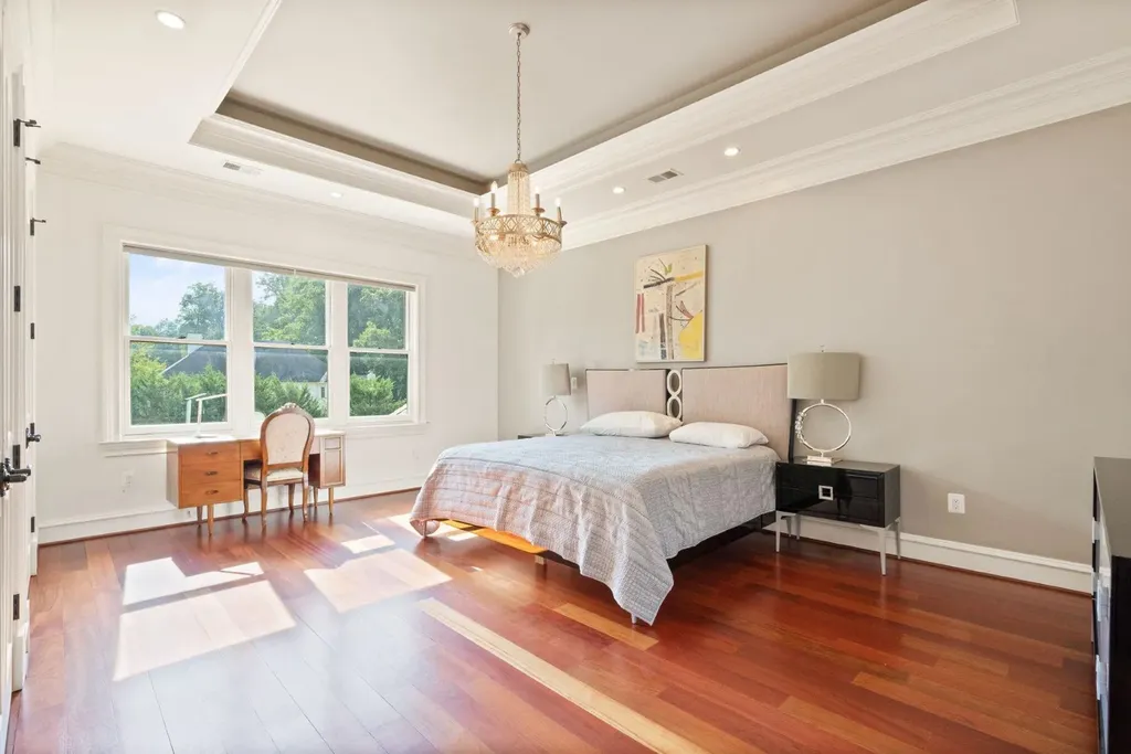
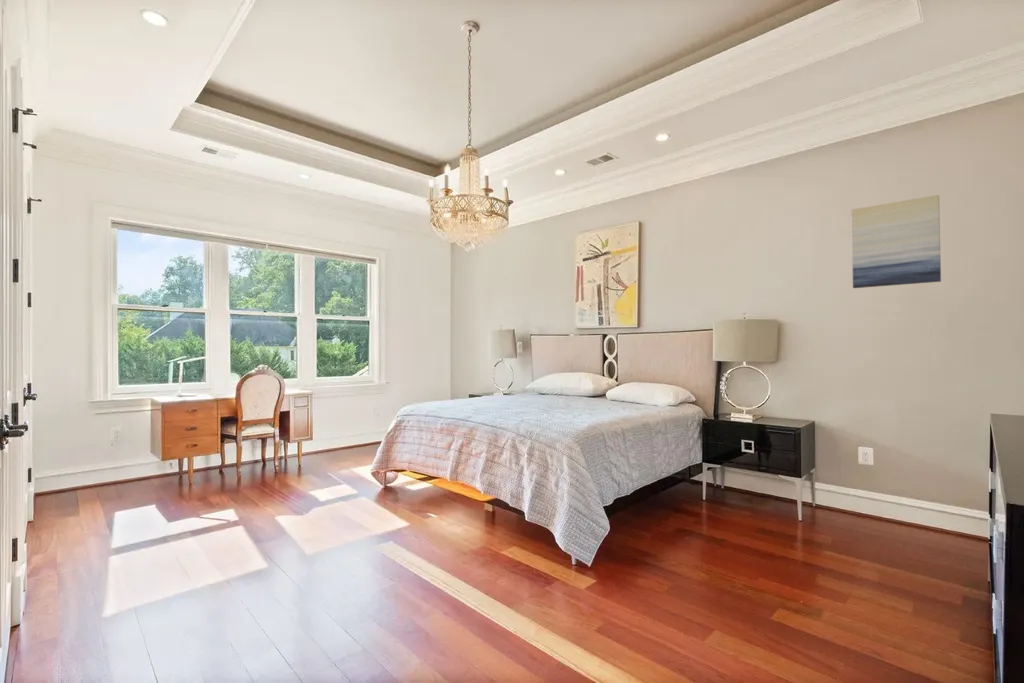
+ wall art (894, 243)
